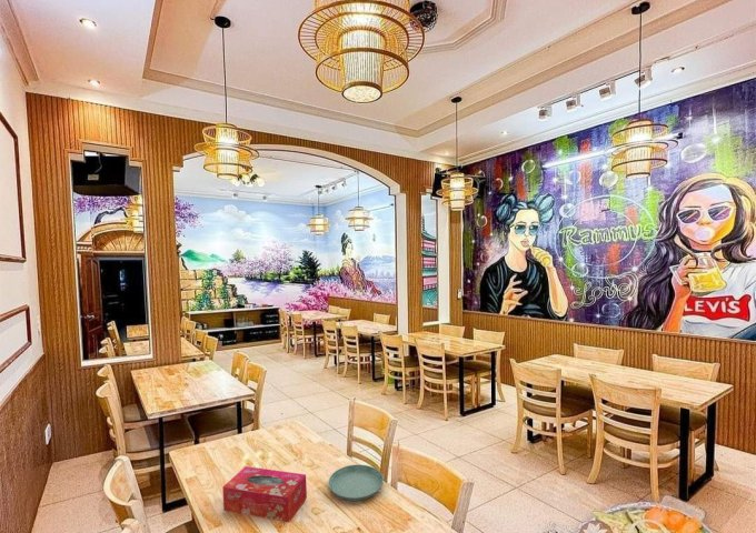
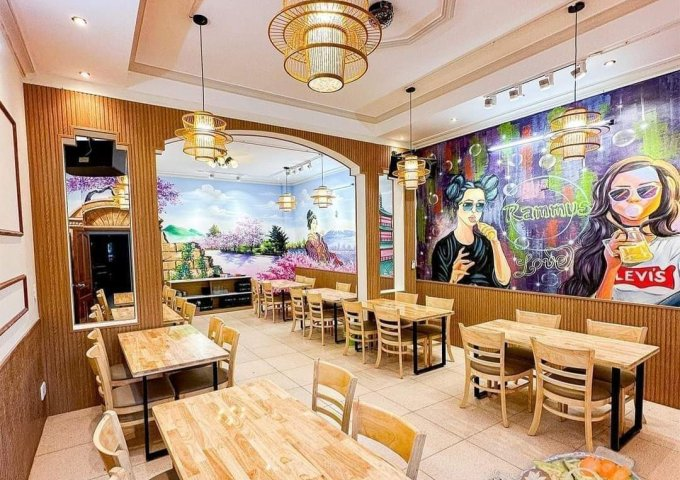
- saucer (356, 483)
- tissue box (266, 492)
